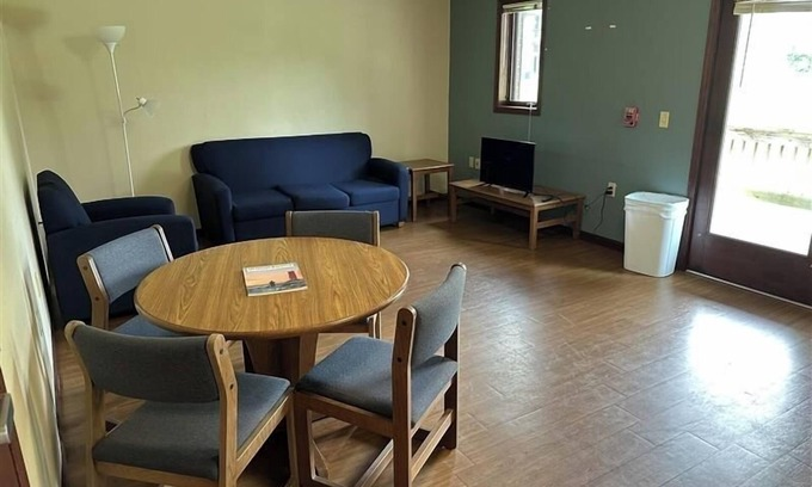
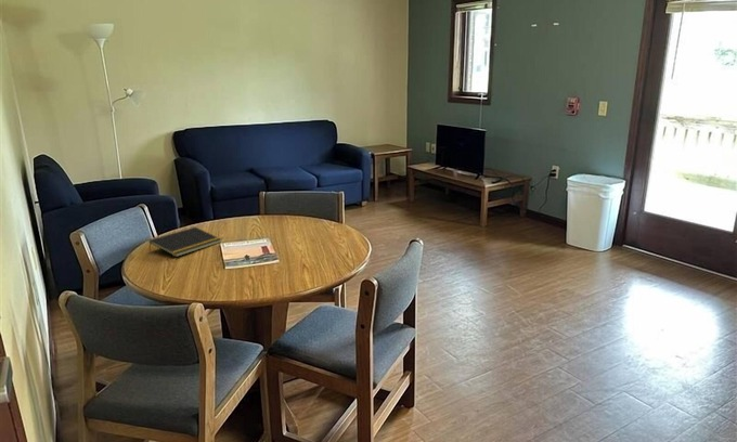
+ notepad (185, 240)
